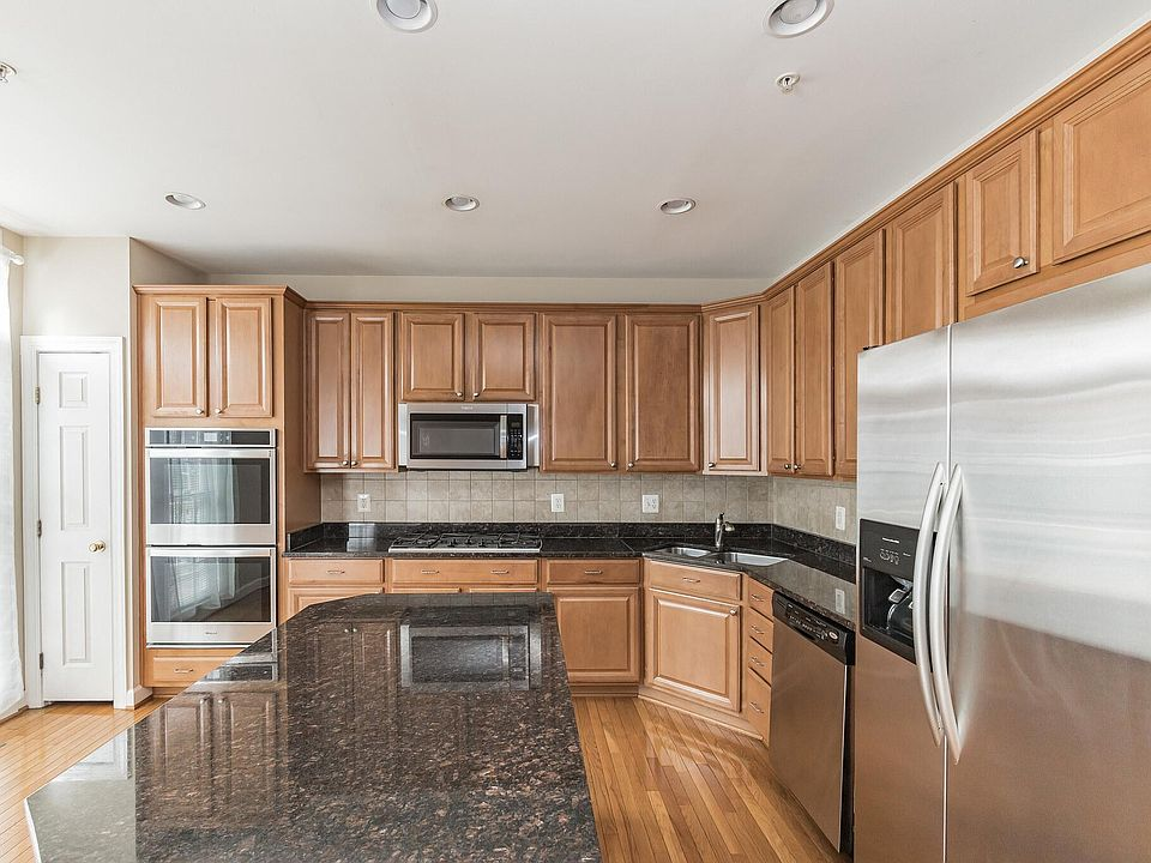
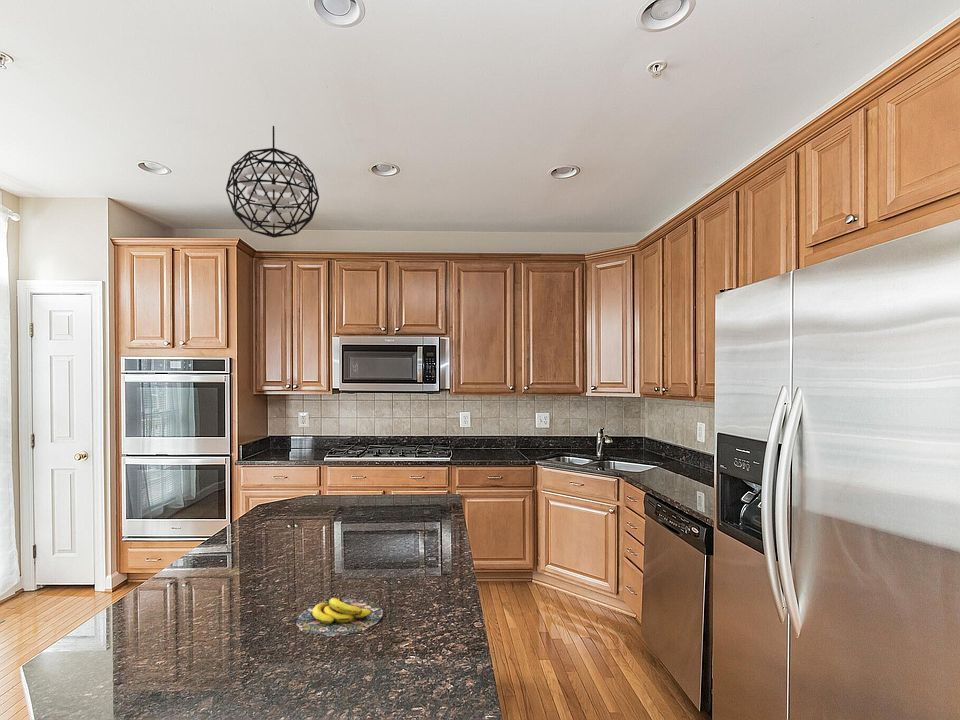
+ pendant light (273, 181)
+ banana (340, 608)
